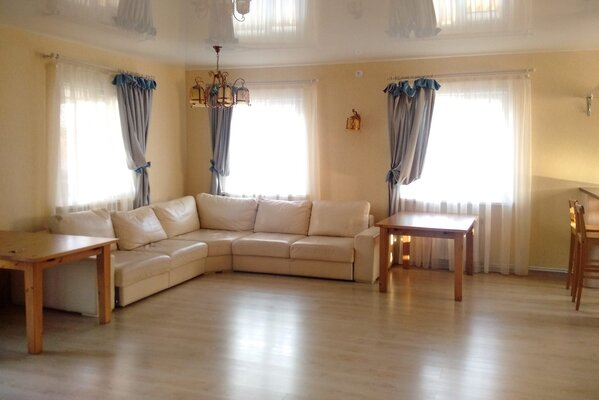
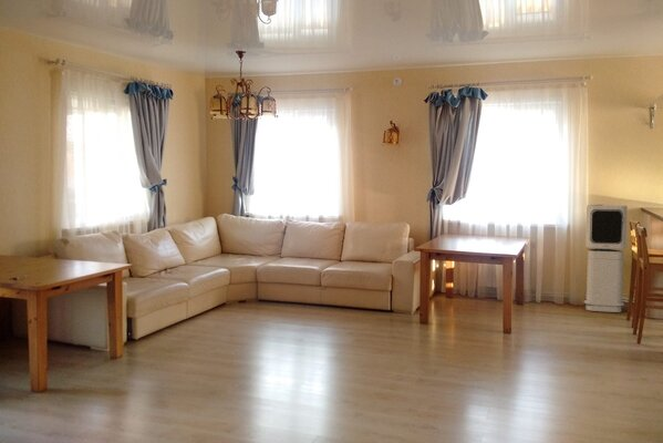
+ air purifier (603, 256)
